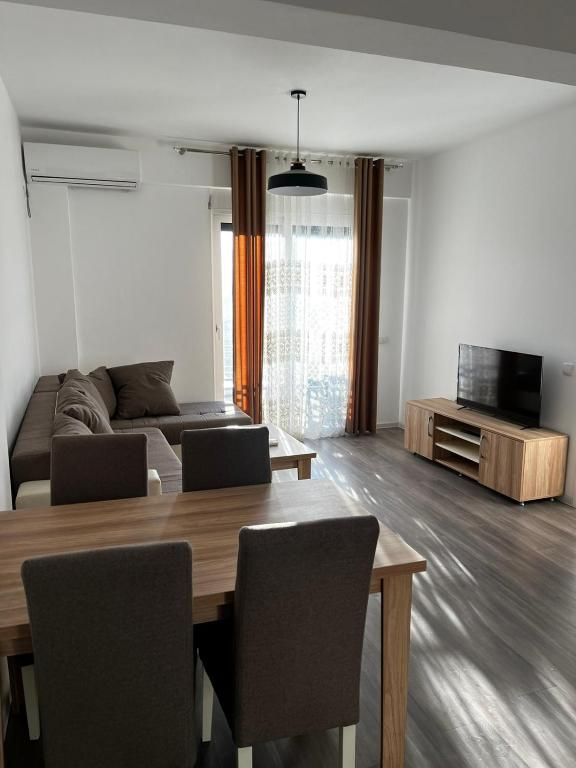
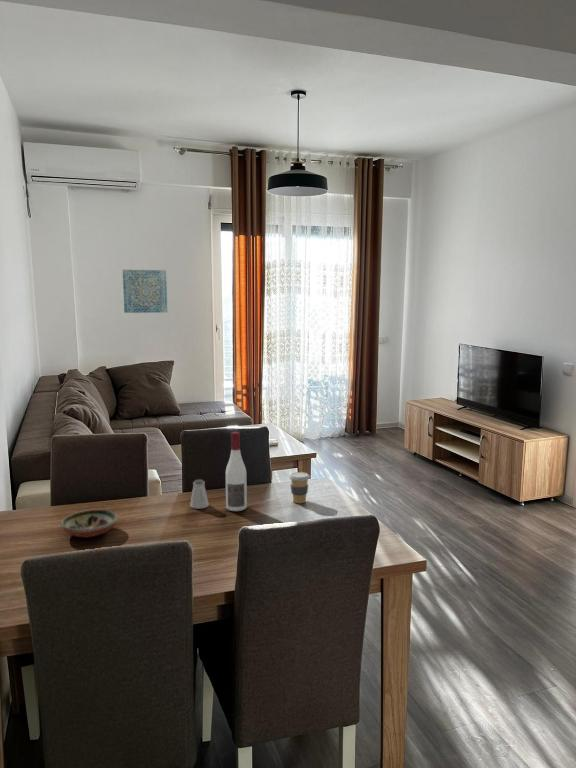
+ saltshaker (199, 493)
+ wall art (145, 291)
+ coffee cup (299, 487)
+ alcohol (235, 470)
+ decorative bowl (90, 525)
